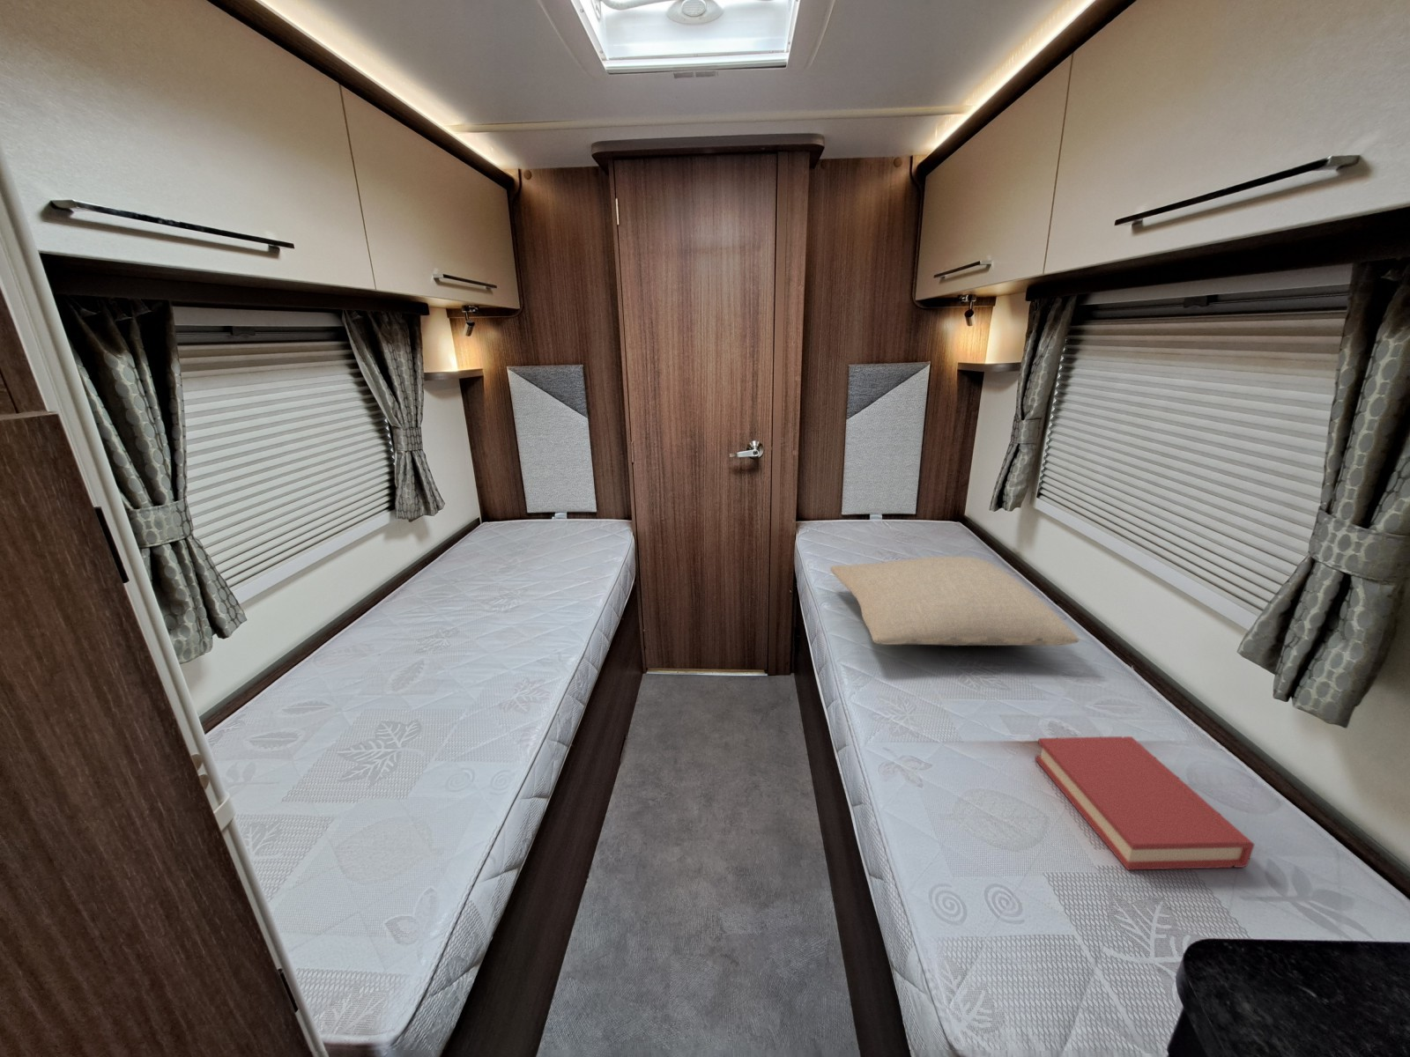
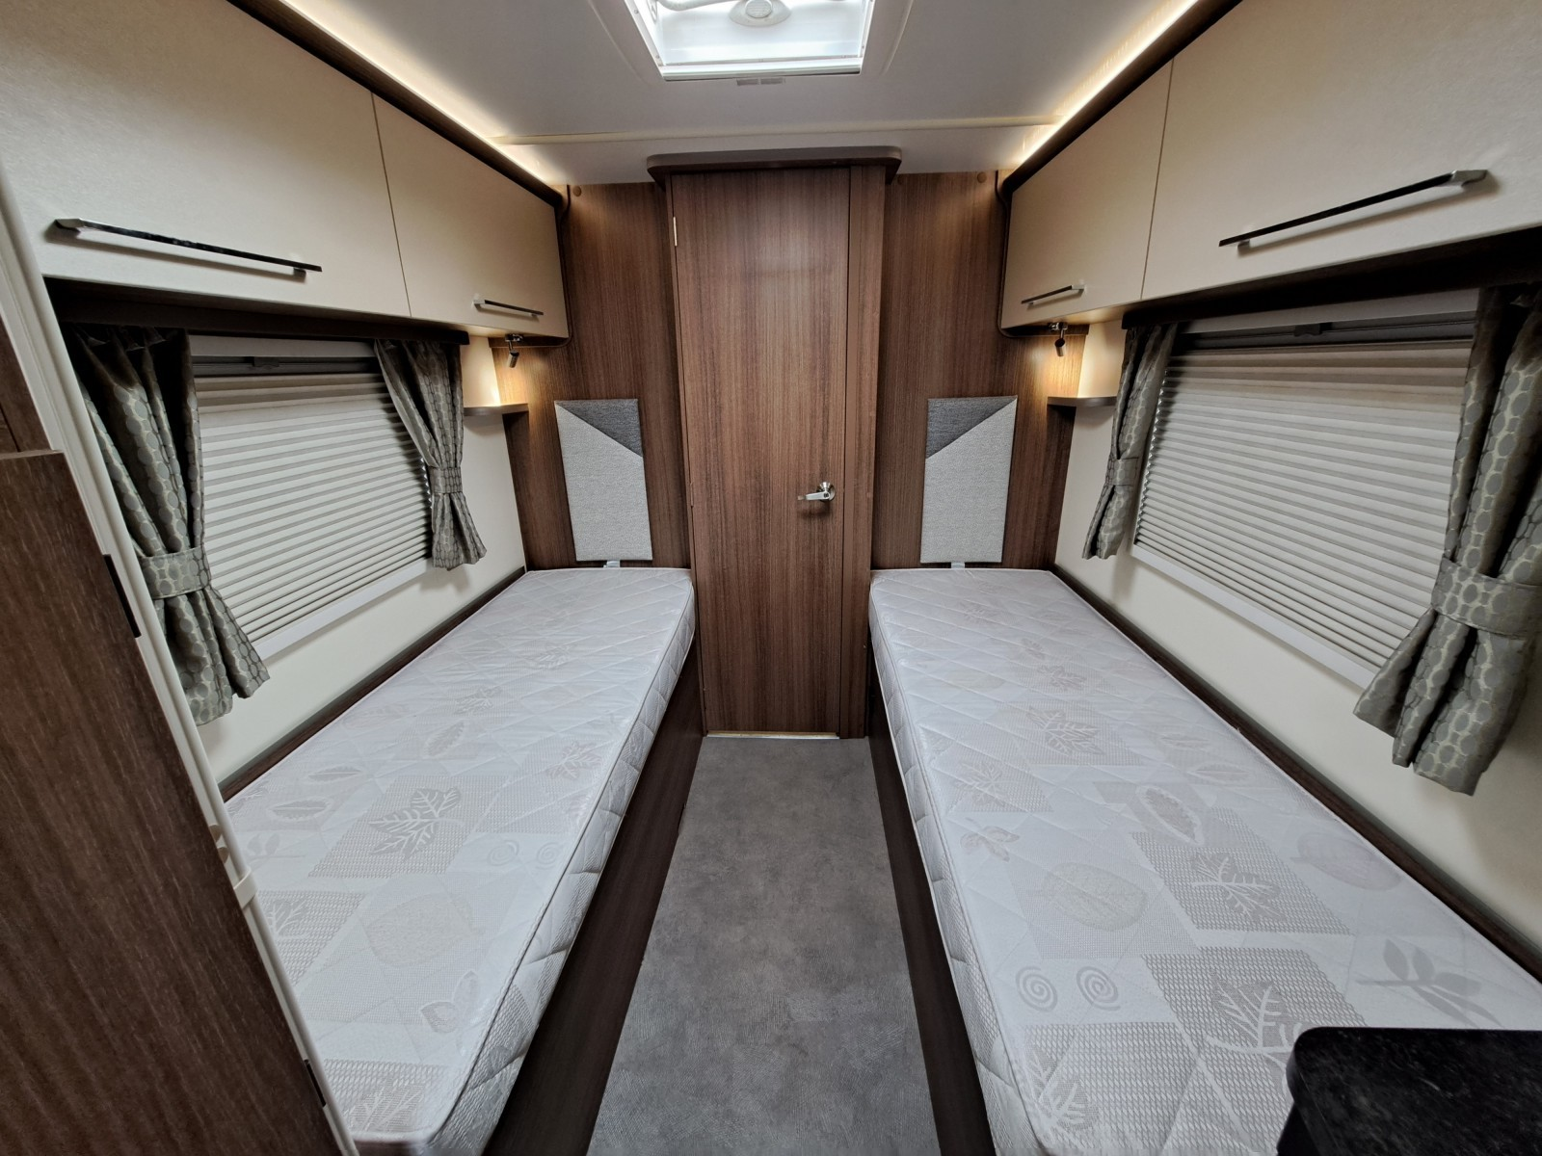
- pillow (934, 597)
- hardback book (1130, 795)
